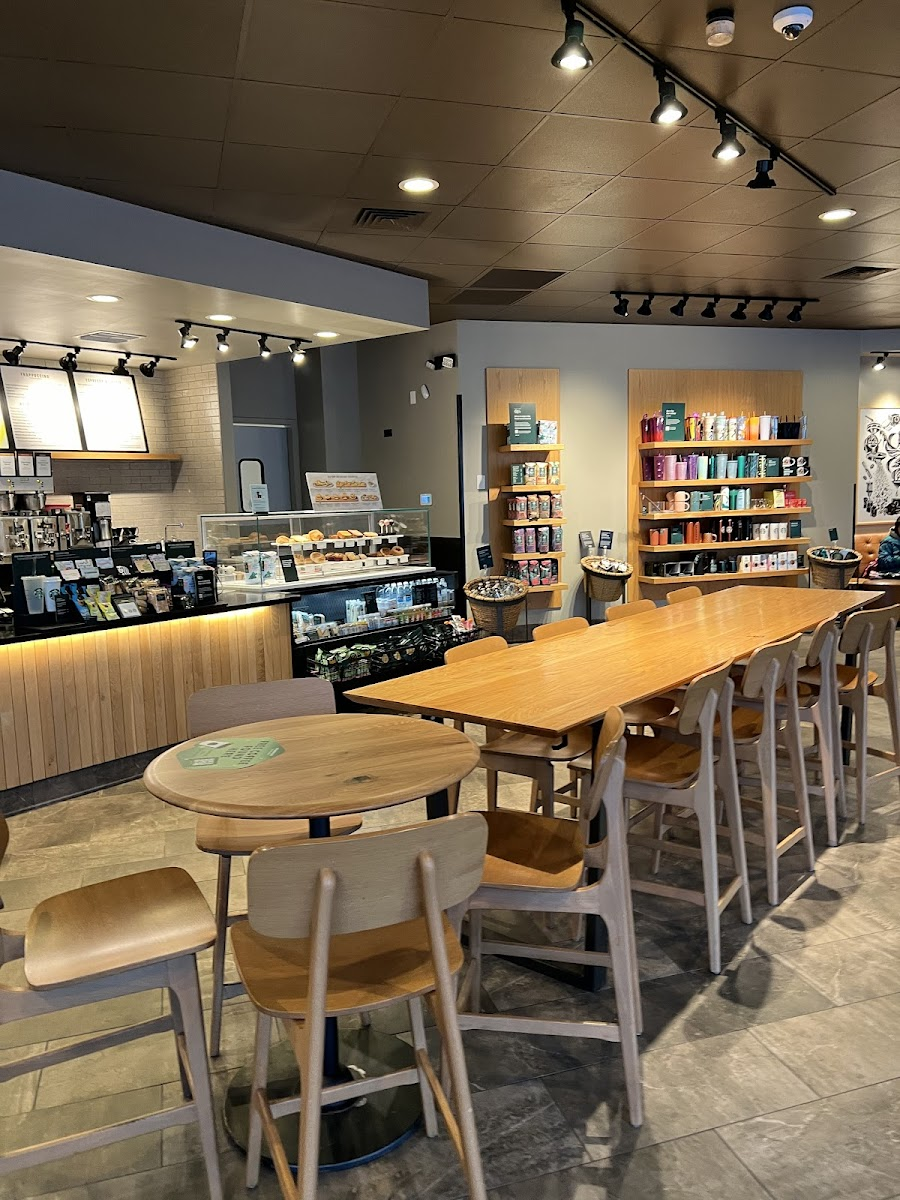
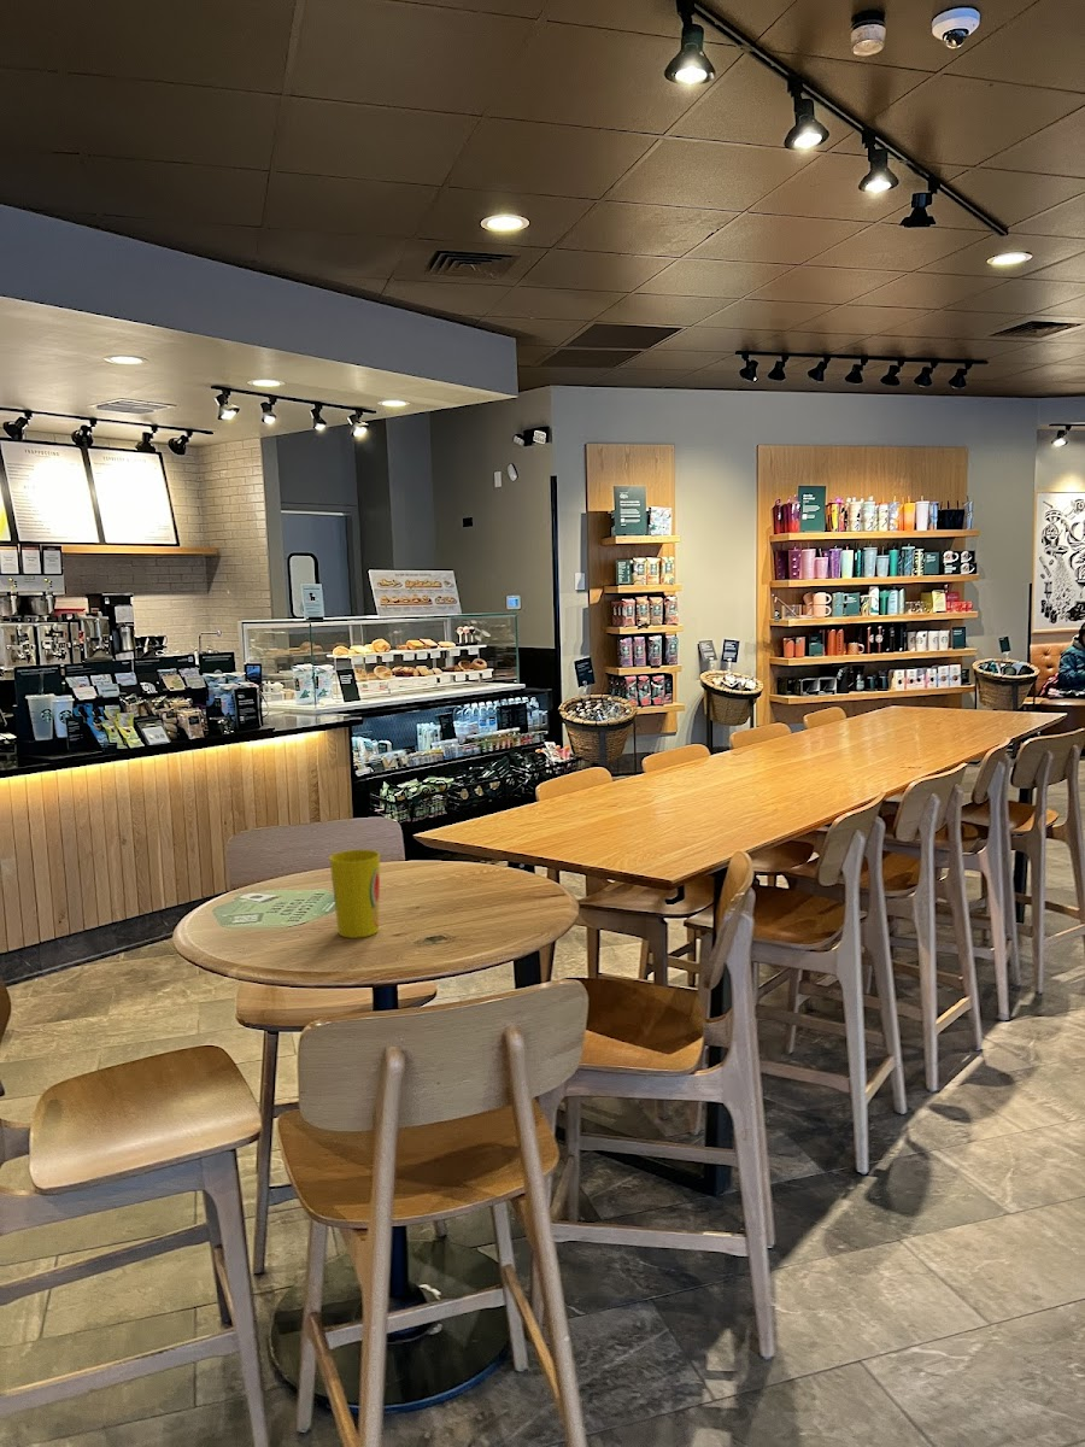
+ cup (356, 894)
